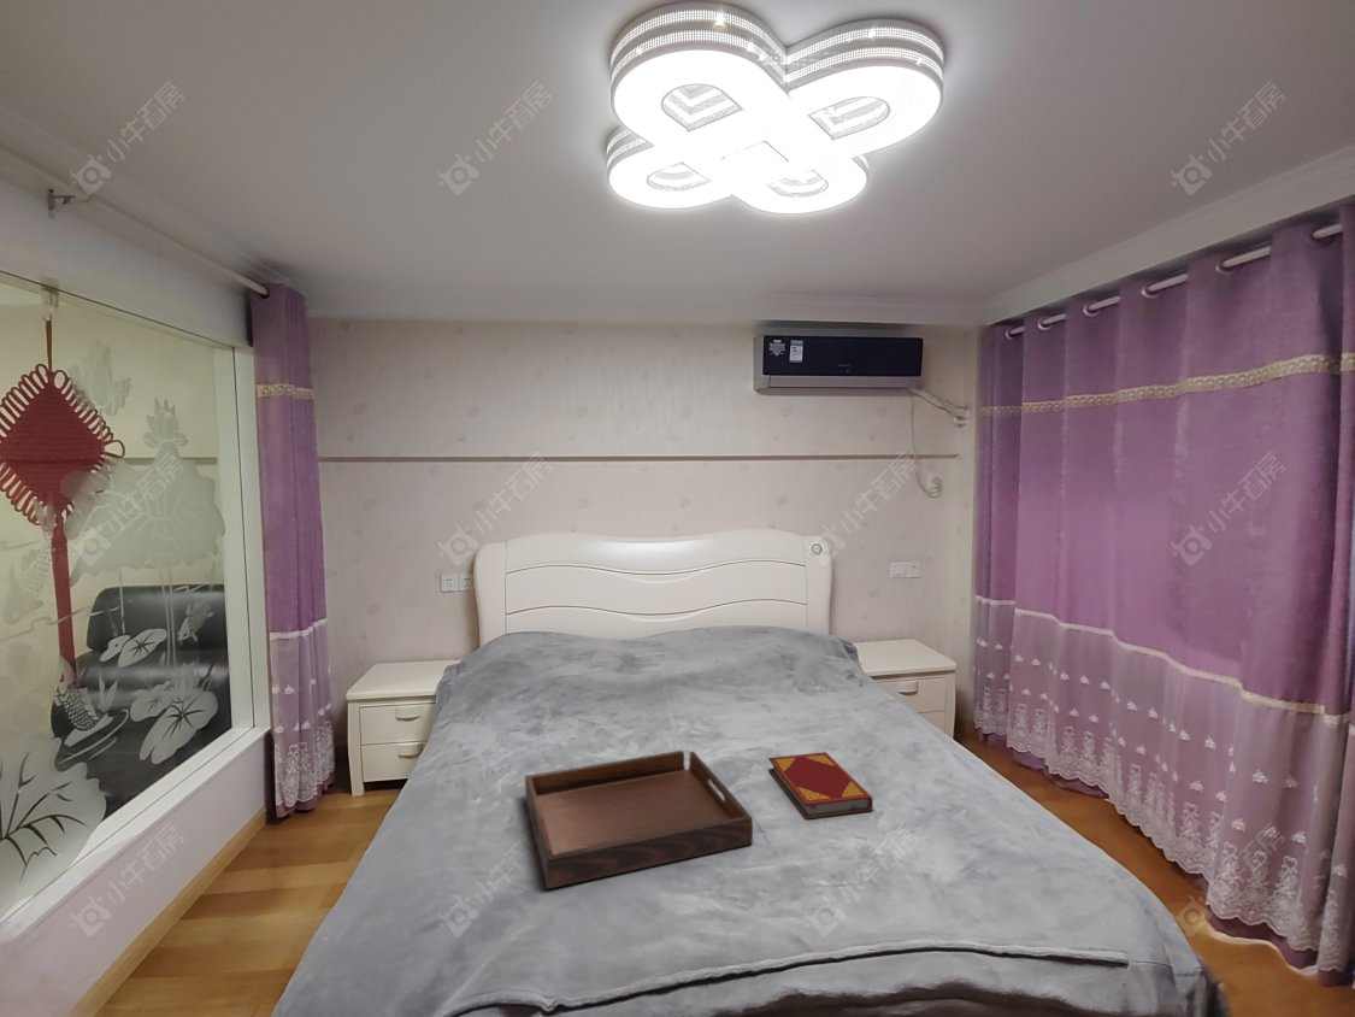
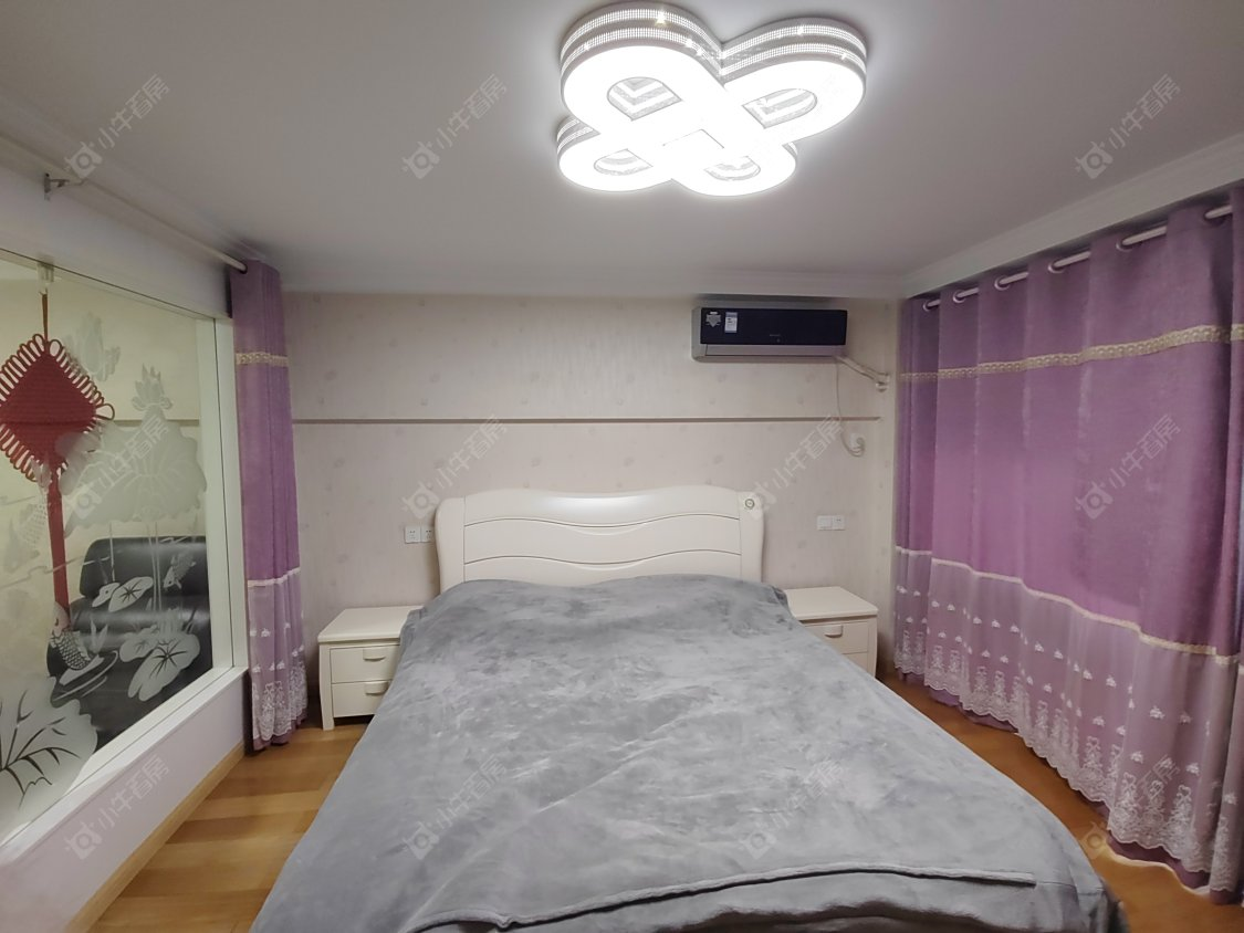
- hardback book (817, 782)
- serving tray (631, 807)
